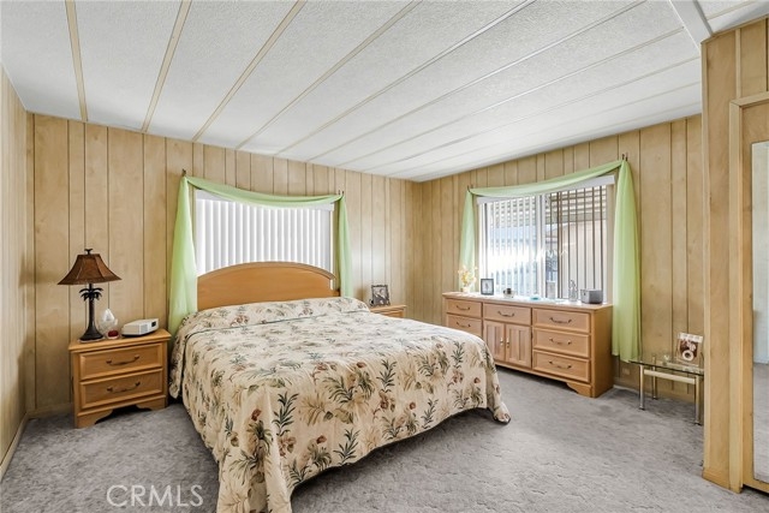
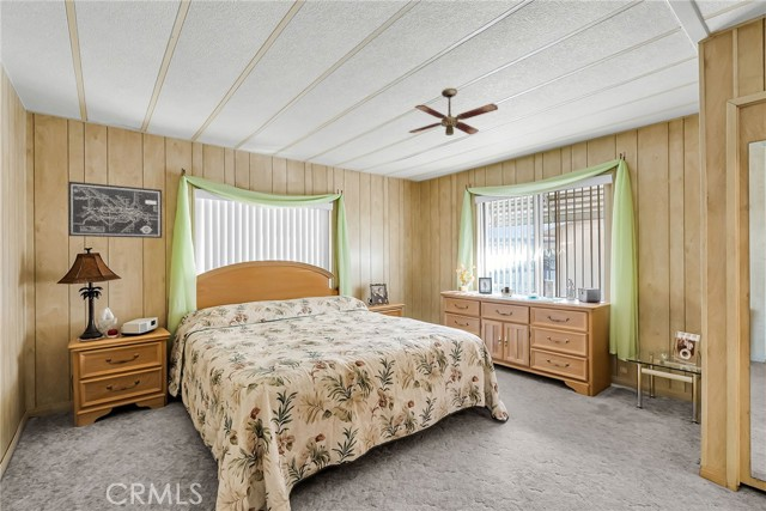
+ ceiling fan (449, 112)
+ wall art (117, 211)
